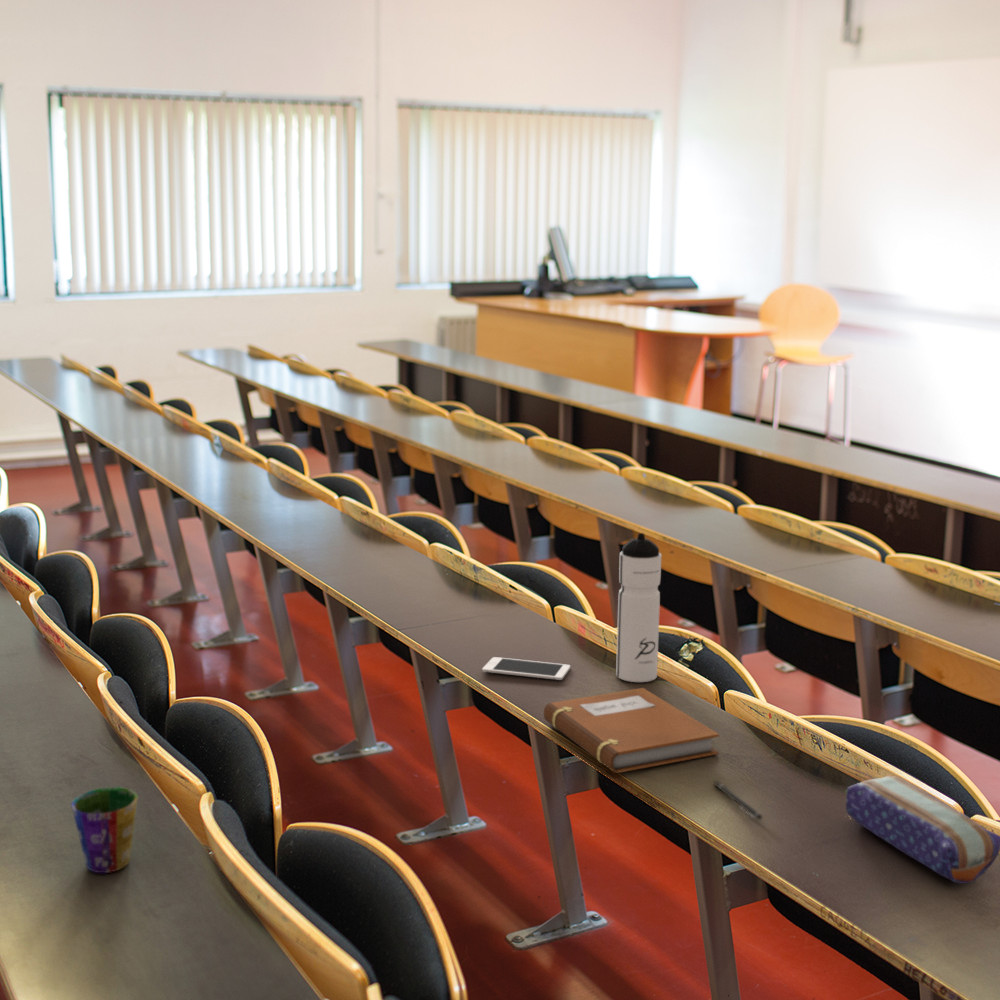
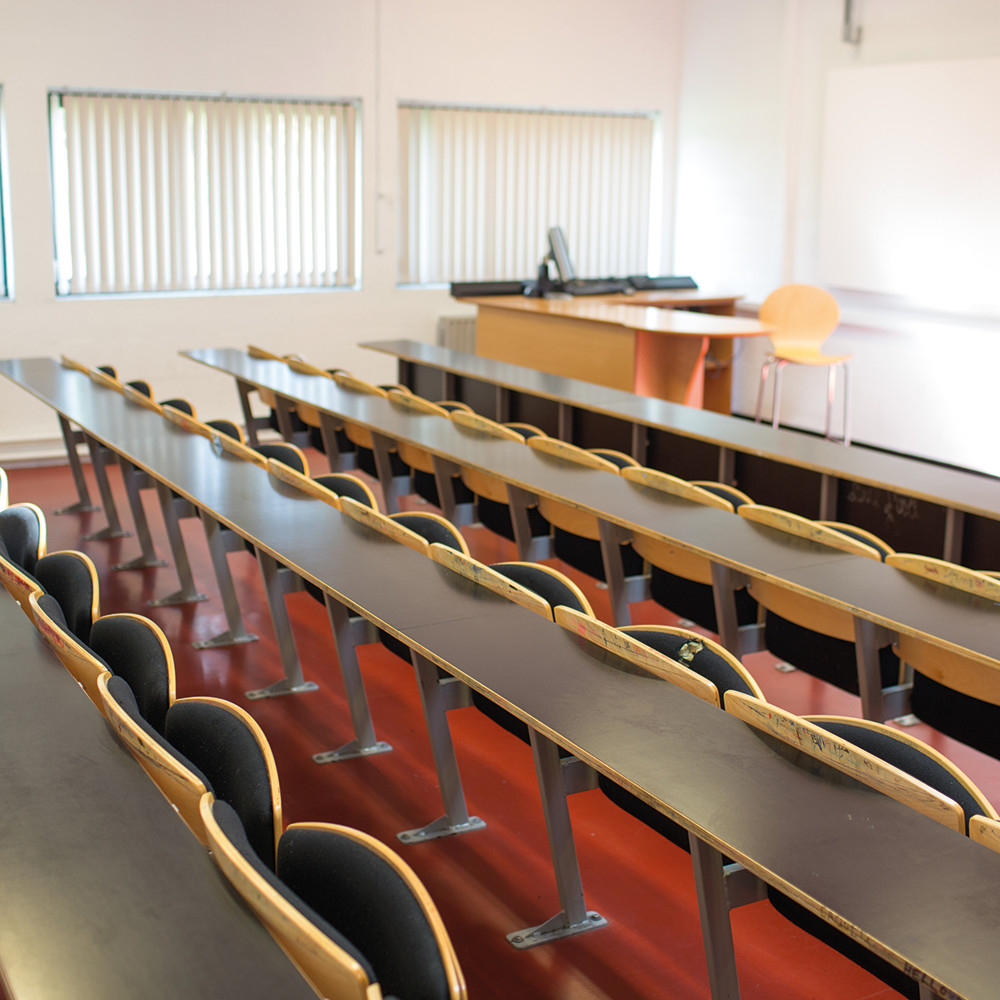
- cup (106, 836)
- pen (735, 798)
- cell phone (526, 668)
- water bottle (638, 605)
- pencil case (918, 823)
- notebook (625, 726)
